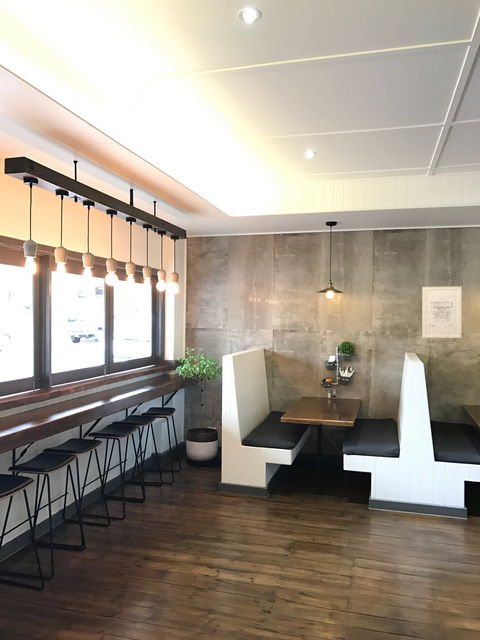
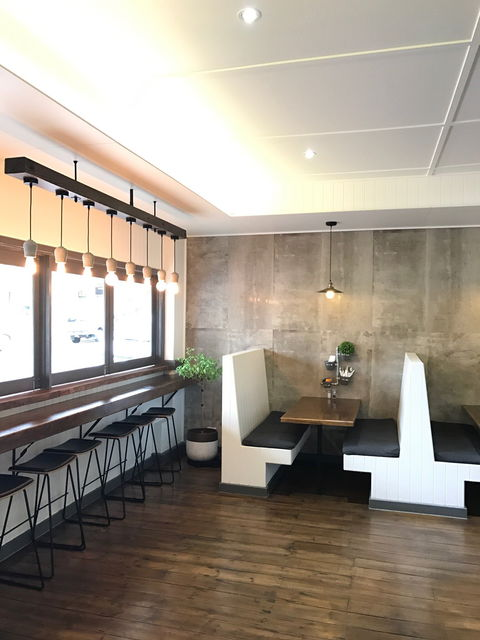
- wall art (441, 312)
